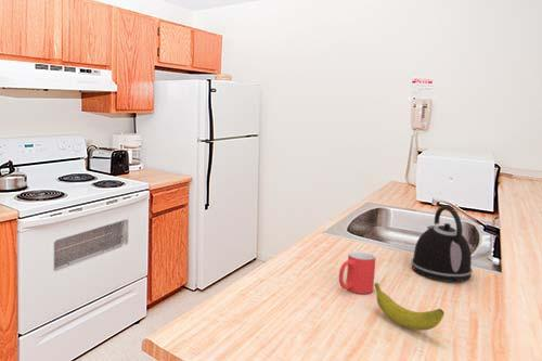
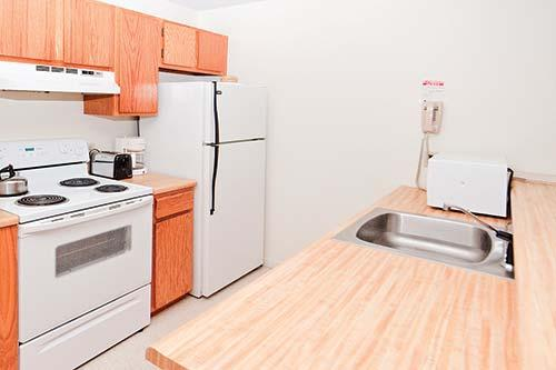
- mug (354, 272)
- banana (404, 310)
- kettle (443, 238)
